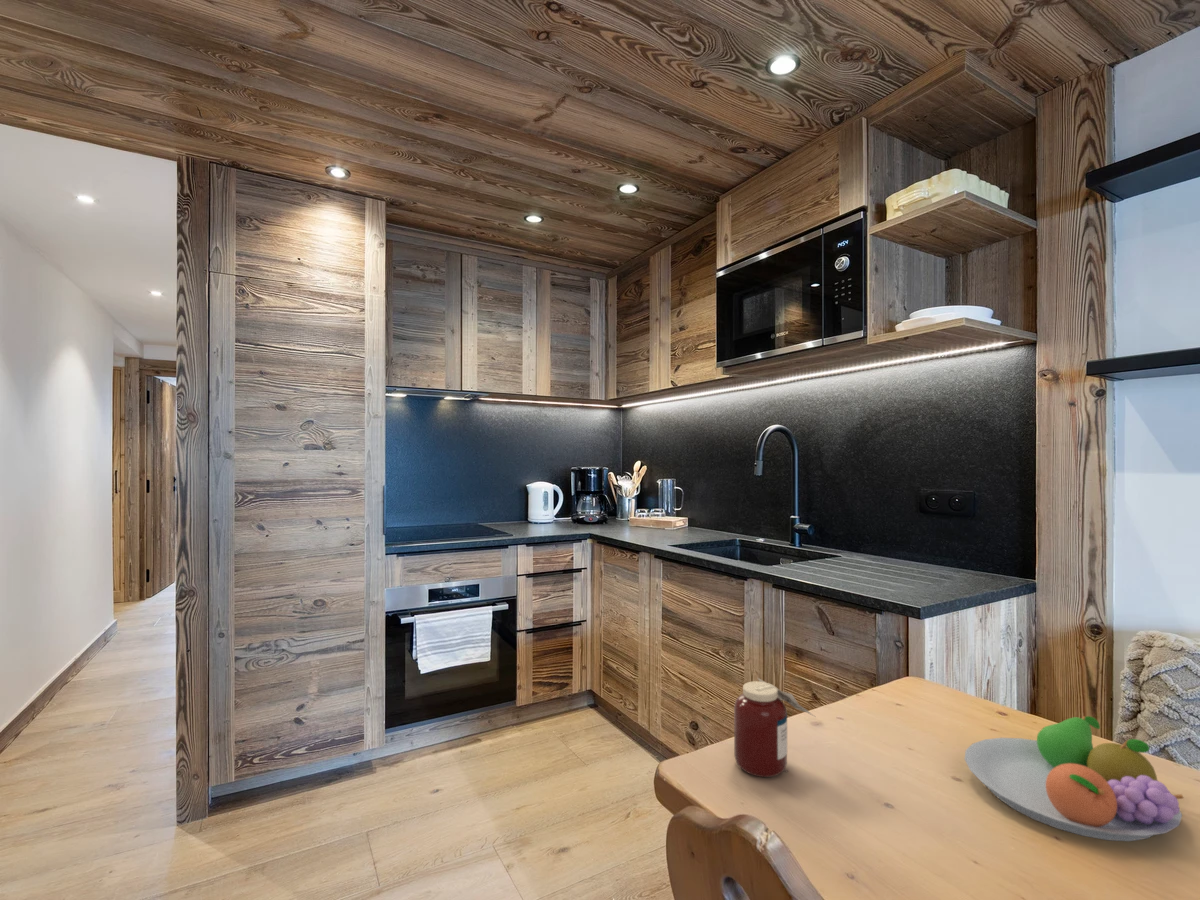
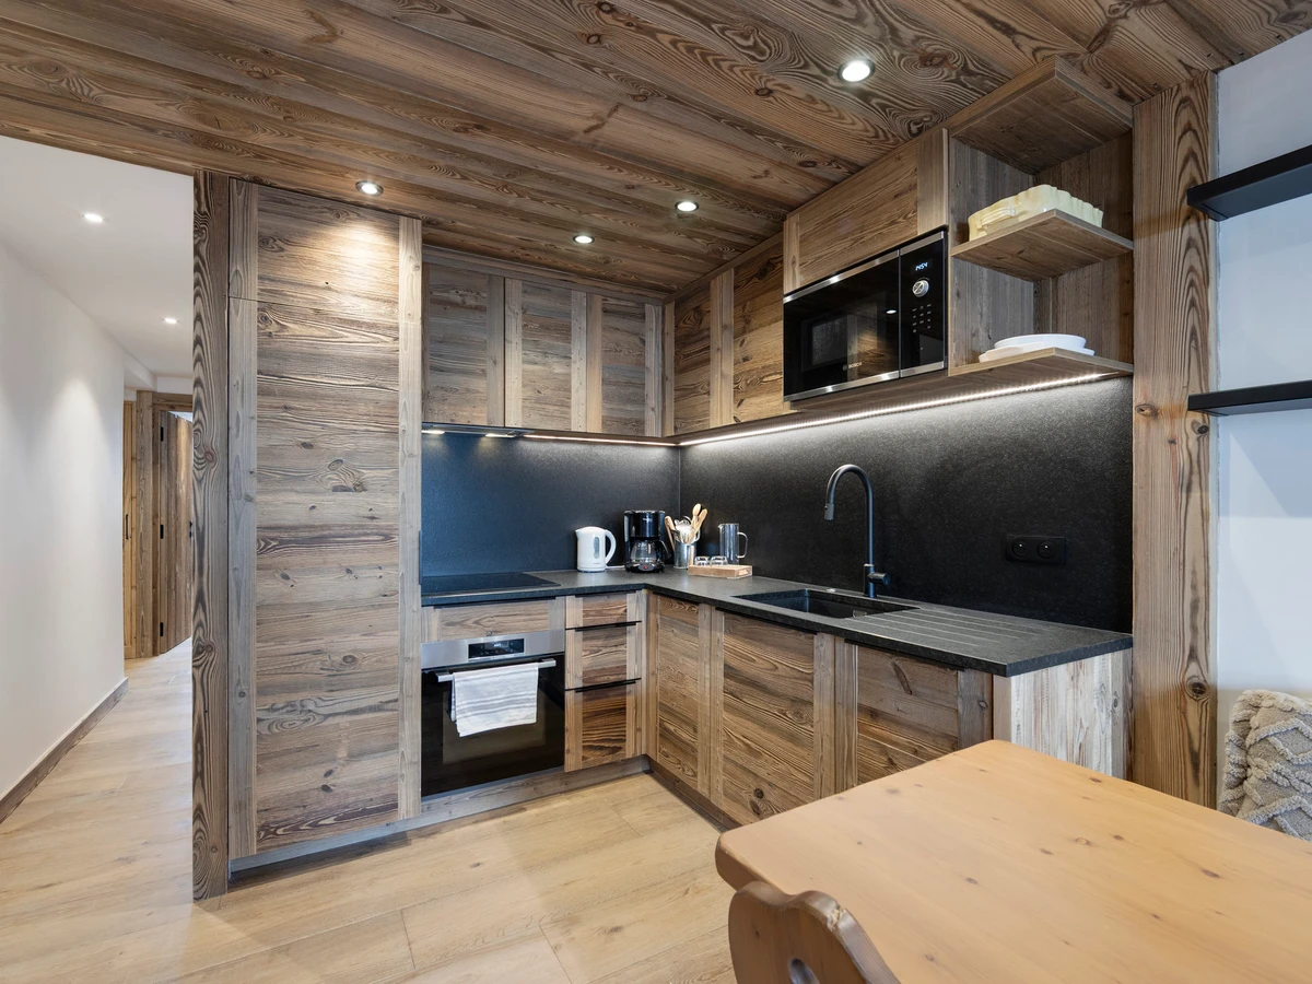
- jar (769, 724)
- fruit bowl (1068, 761)
